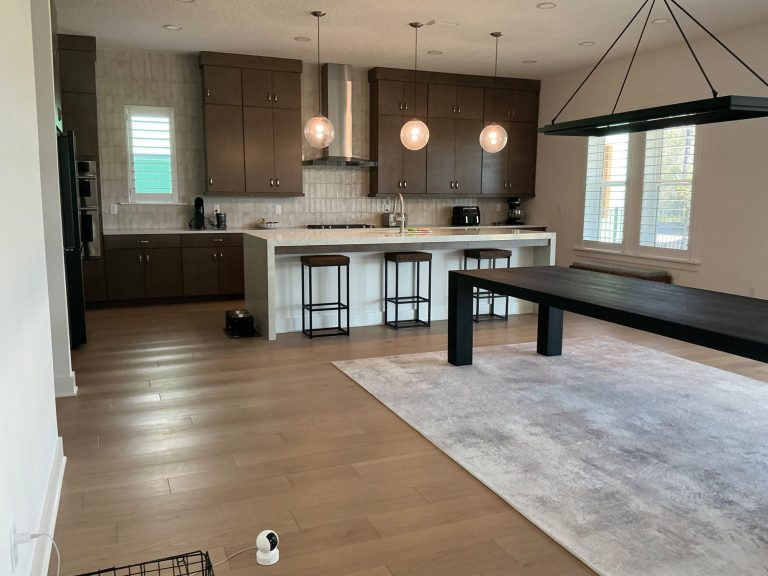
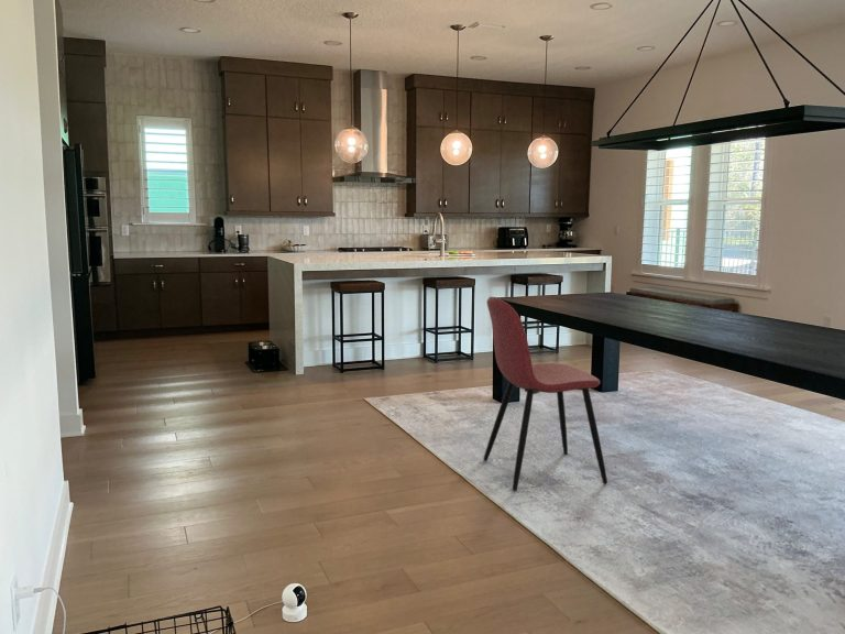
+ dining chair (545, 385)
